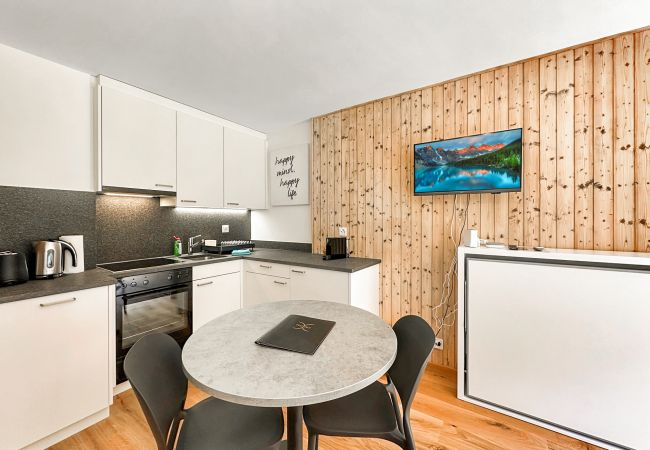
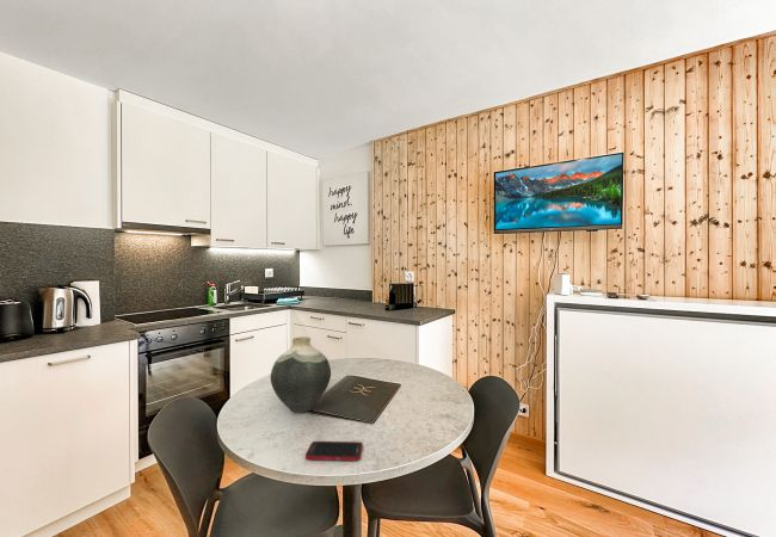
+ cell phone (334, 450)
+ vase (301, 374)
